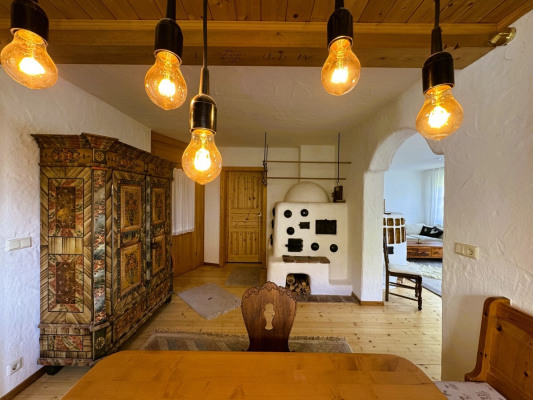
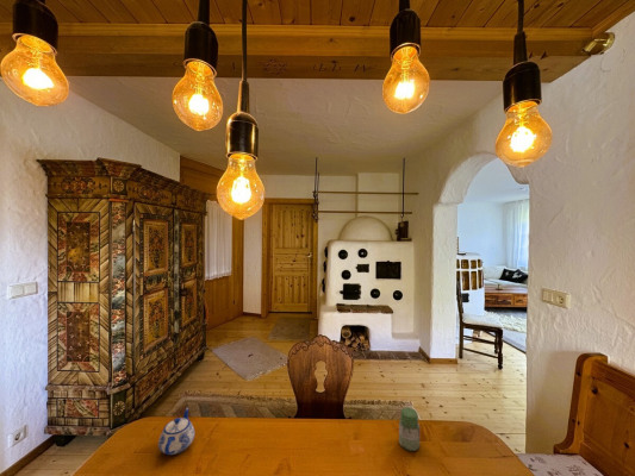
+ teapot (178, 430)
+ jar (409, 427)
